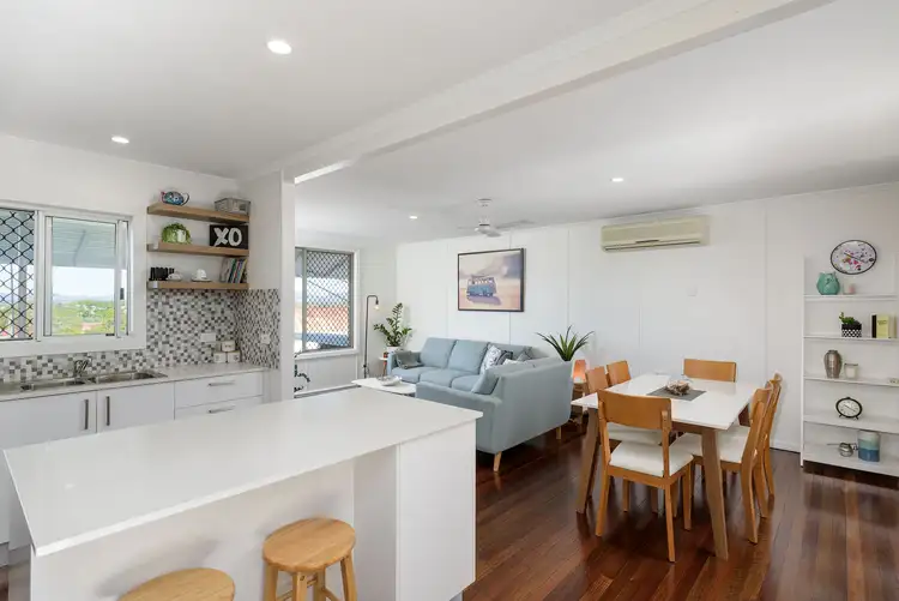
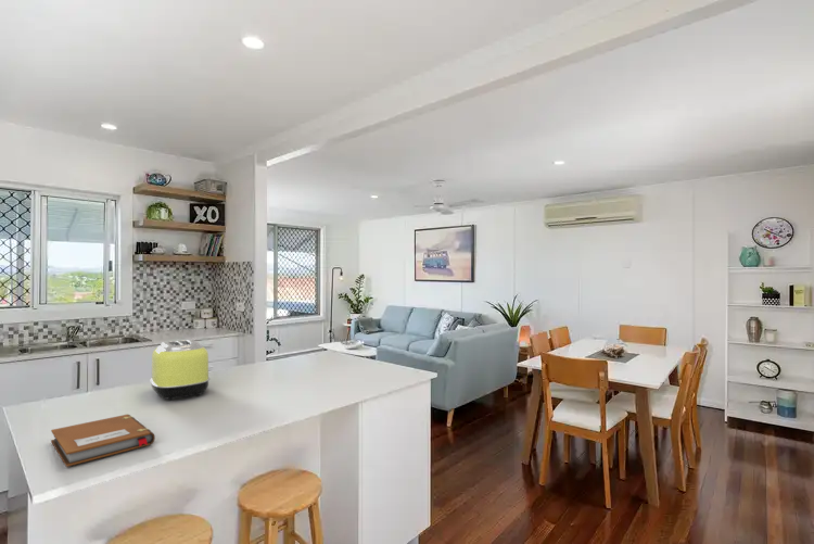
+ toaster (179, 366)
+ notebook (103, 437)
